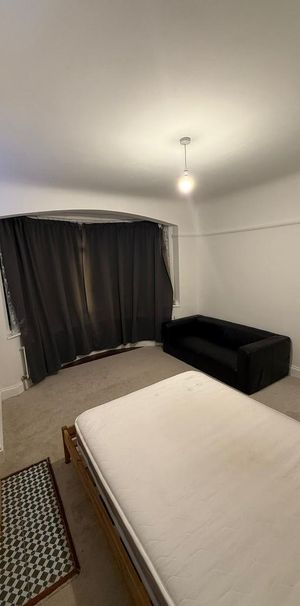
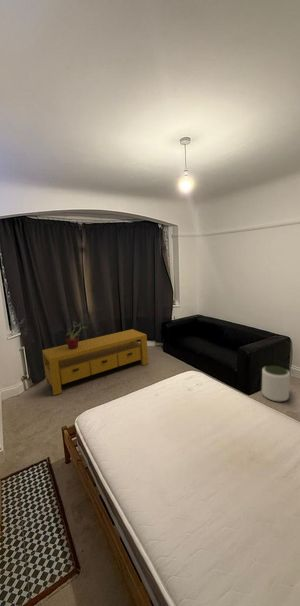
+ plant pot (275, 382)
+ bench (99, 357)
+ potted plant (77, 333)
